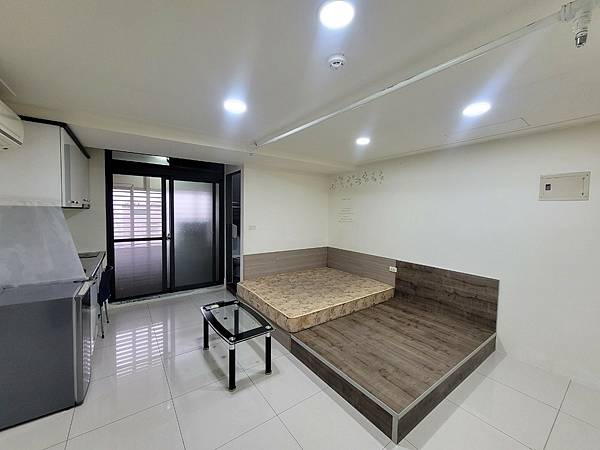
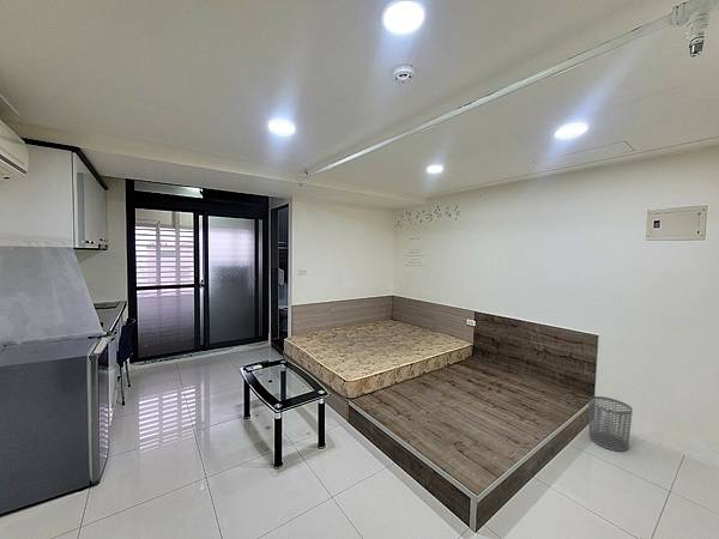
+ waste bin (609, 423)
